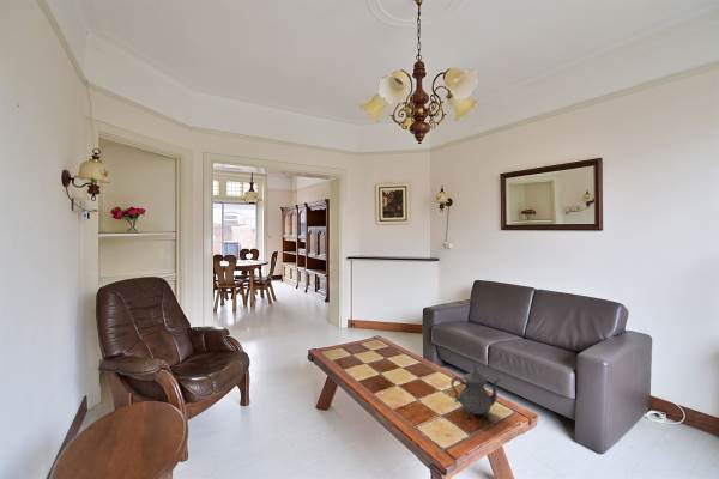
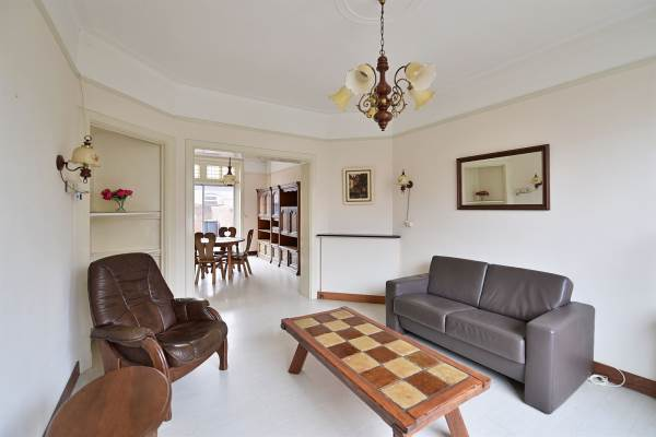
- teapot (475, 387)
